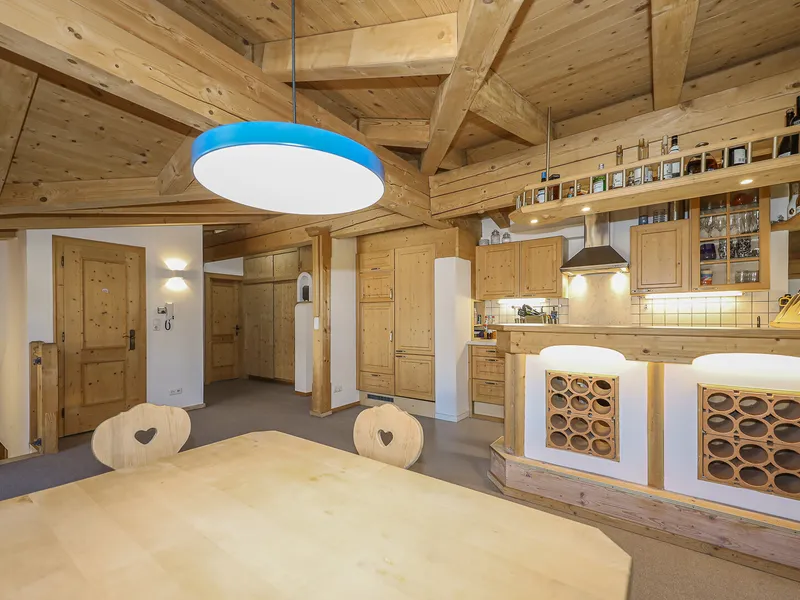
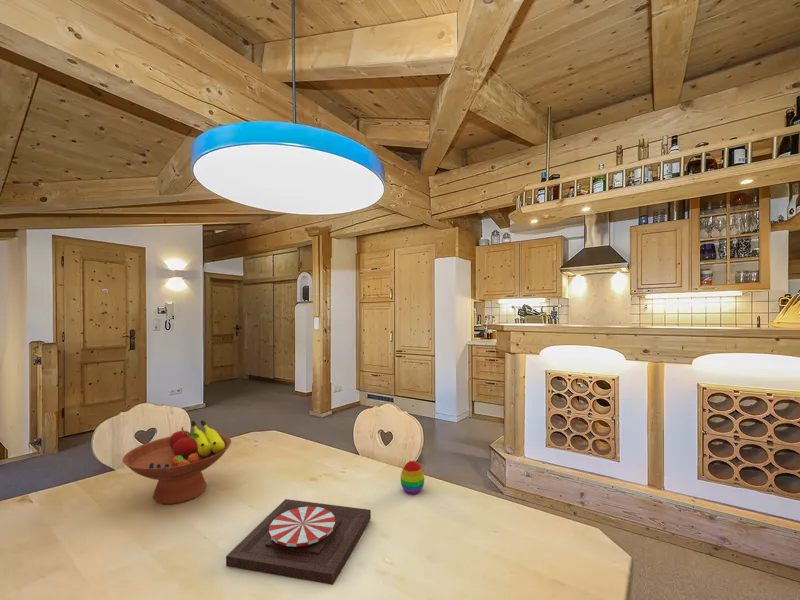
+ decorative egg (412, 475)
+ fruit bowl (180, 462)
+ plate (305, 532)
